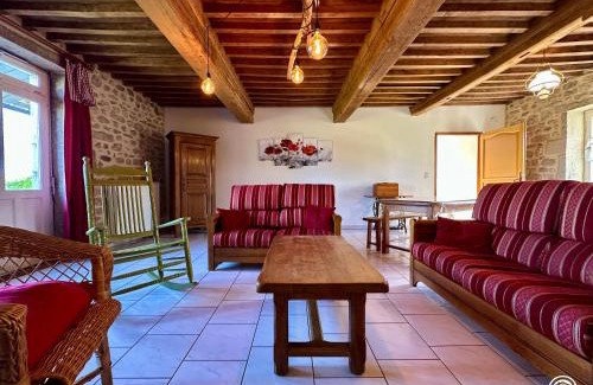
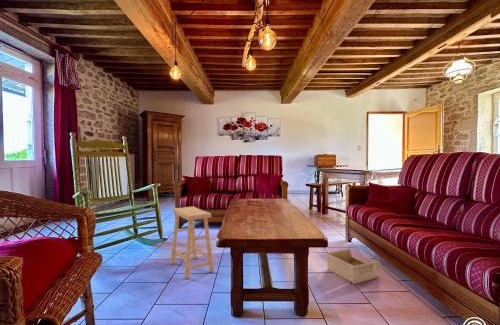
+ footstool (191, 239)
+ storage bin (352, 264)
